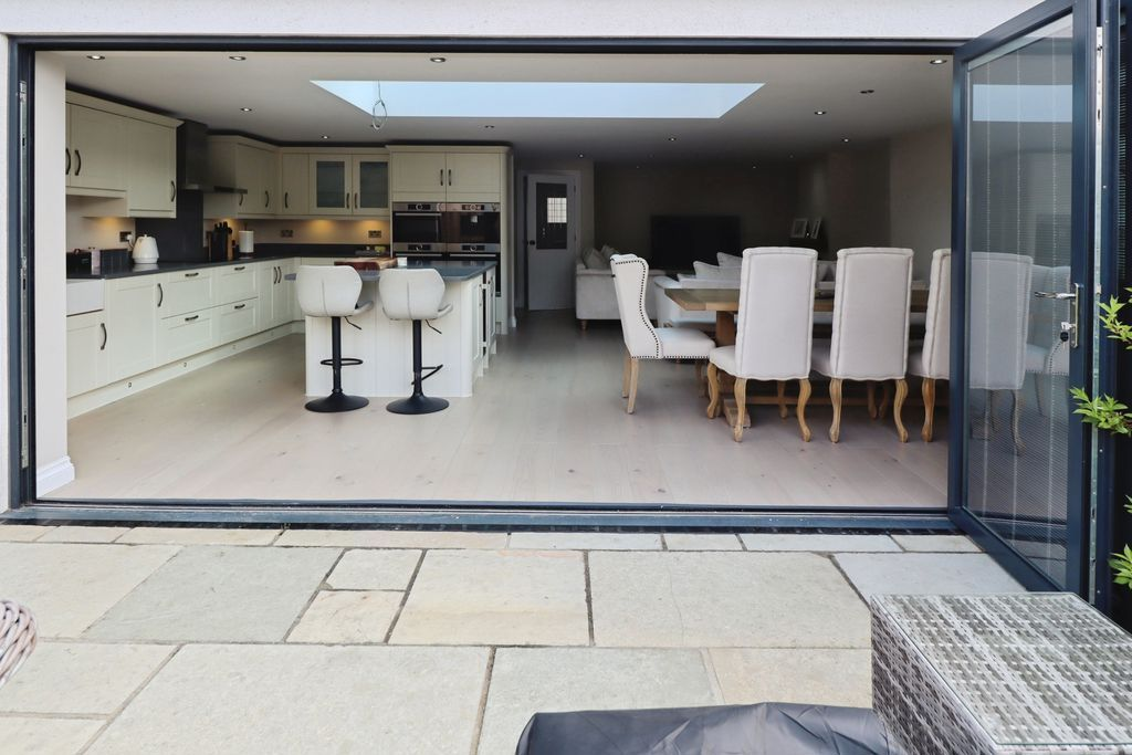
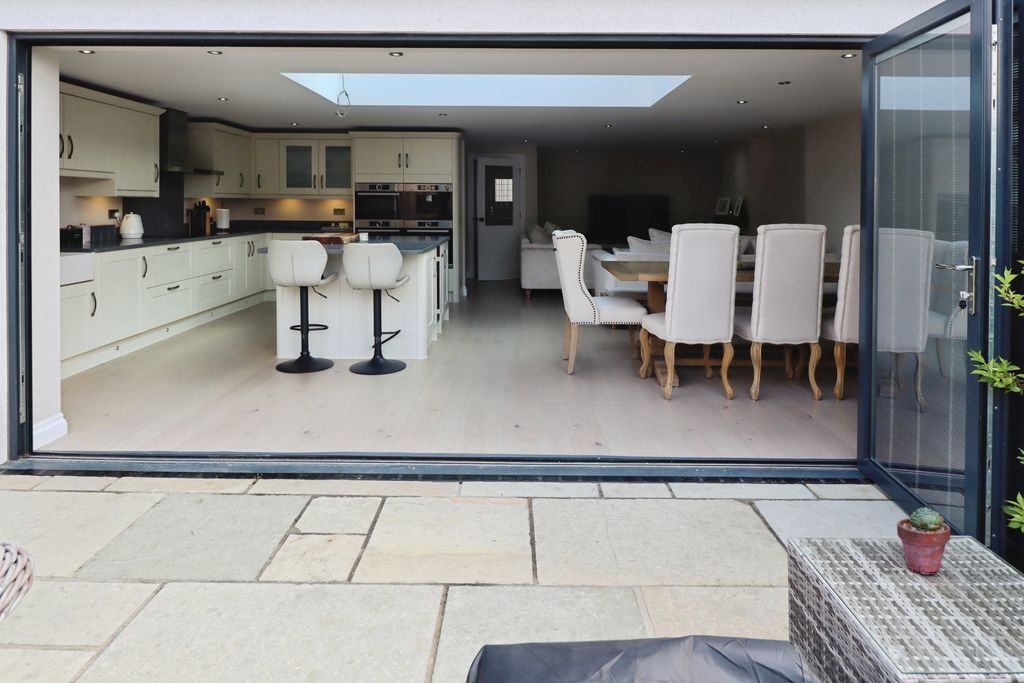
+ potted succulent (923, 537)
